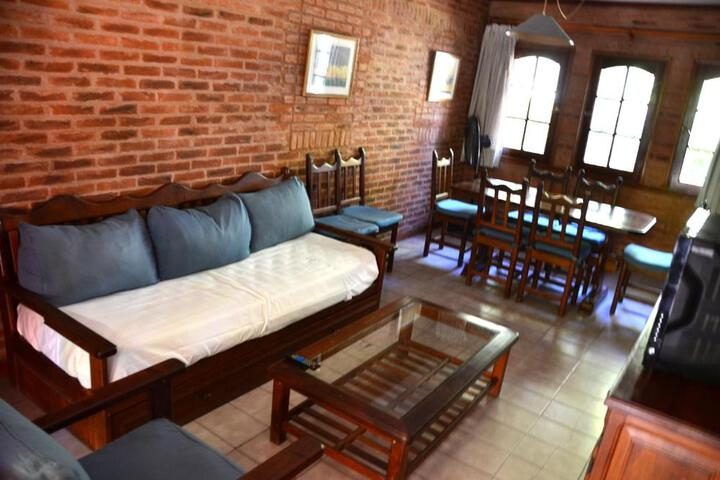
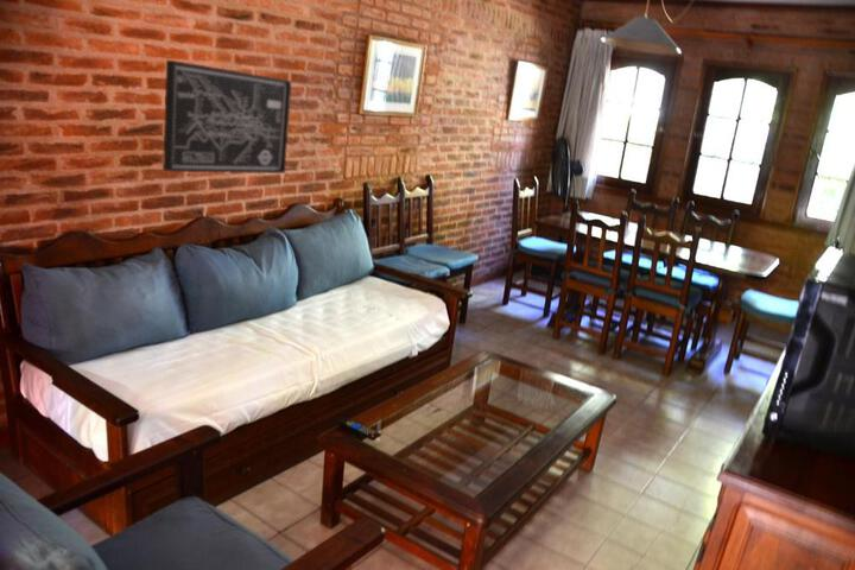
+ wall art (232, 122)
